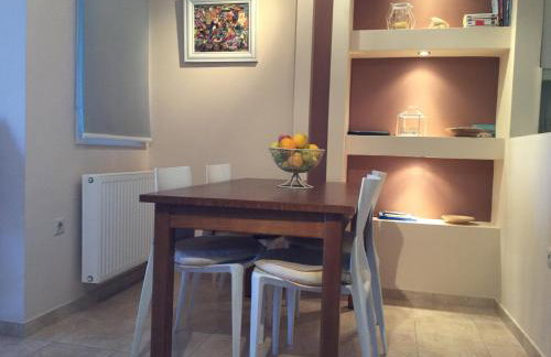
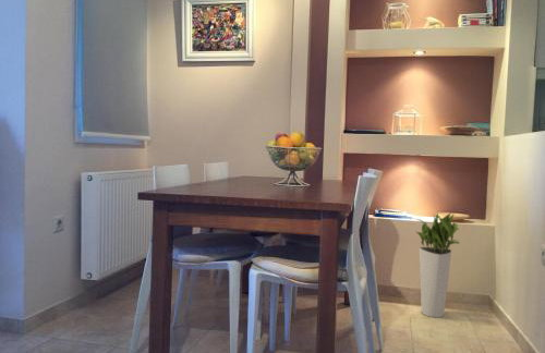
+ planter (435, 263)
